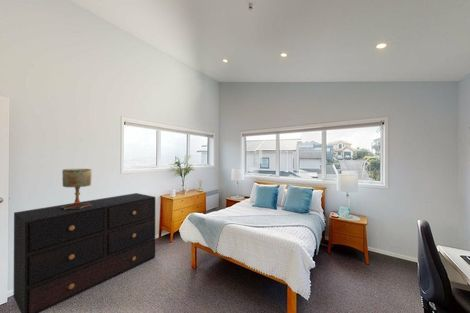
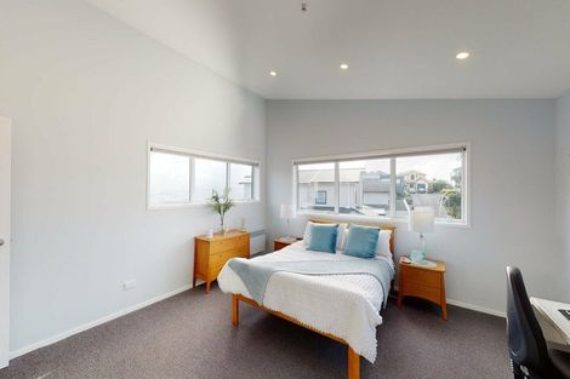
- dresser (96, 238)
- table lamp (77, 187)
